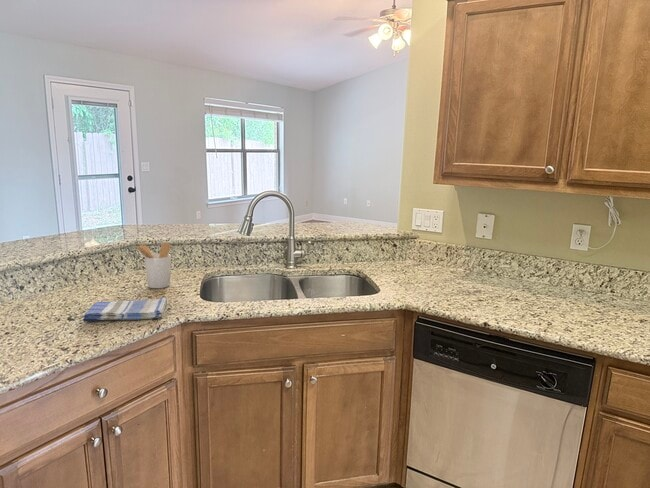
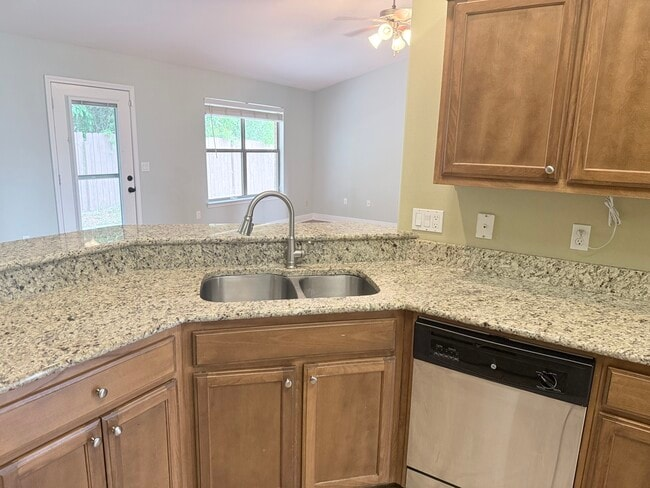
- utensil holder (152, 264)
- dish towel (128, 308)
